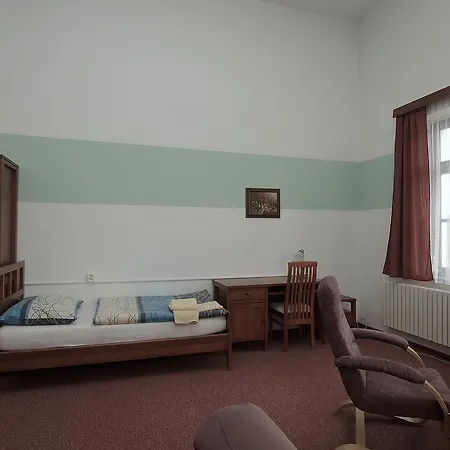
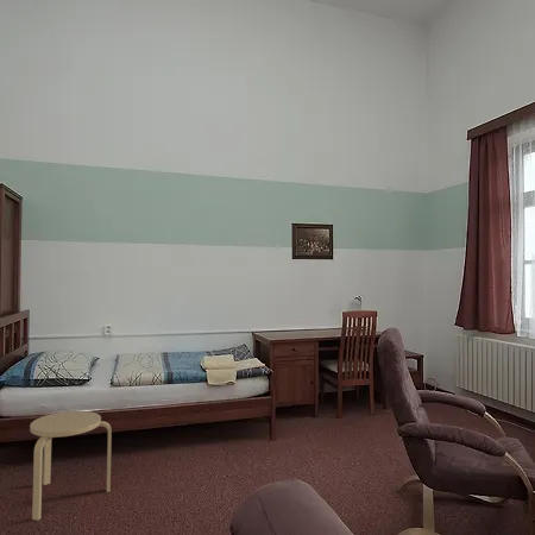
+ stool (50, 457)
